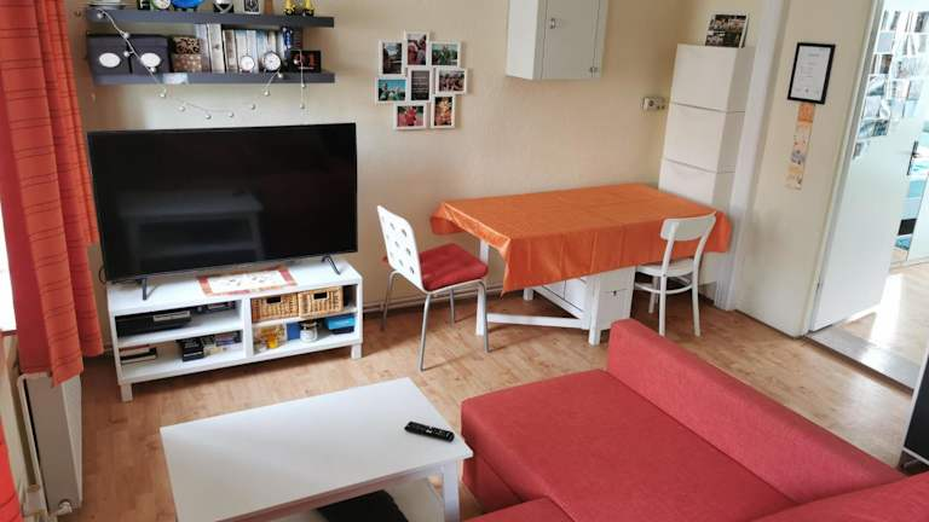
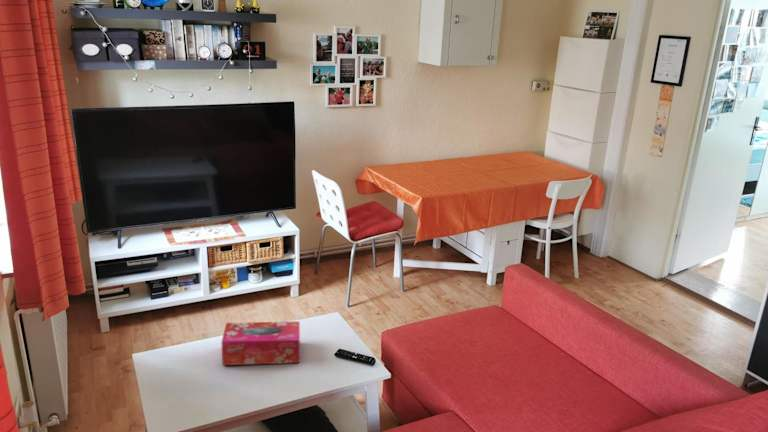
+ tissue box (262, 342)
